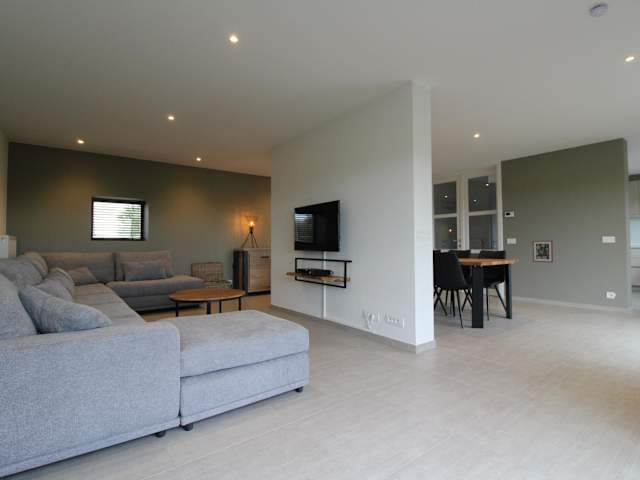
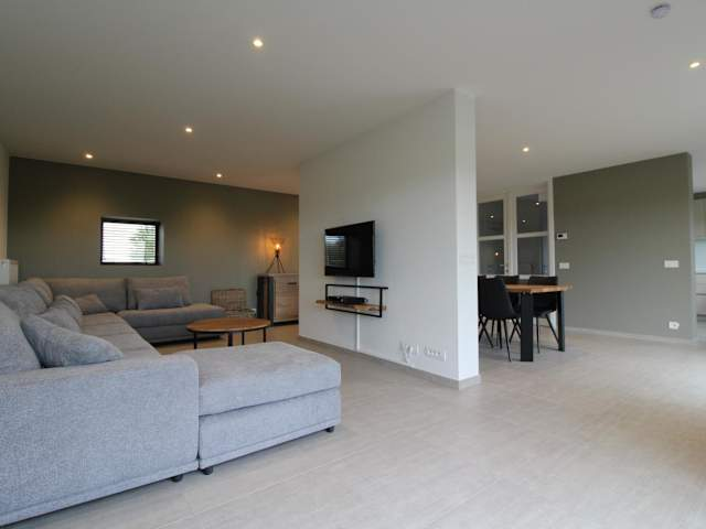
- wall art (542, 251)
